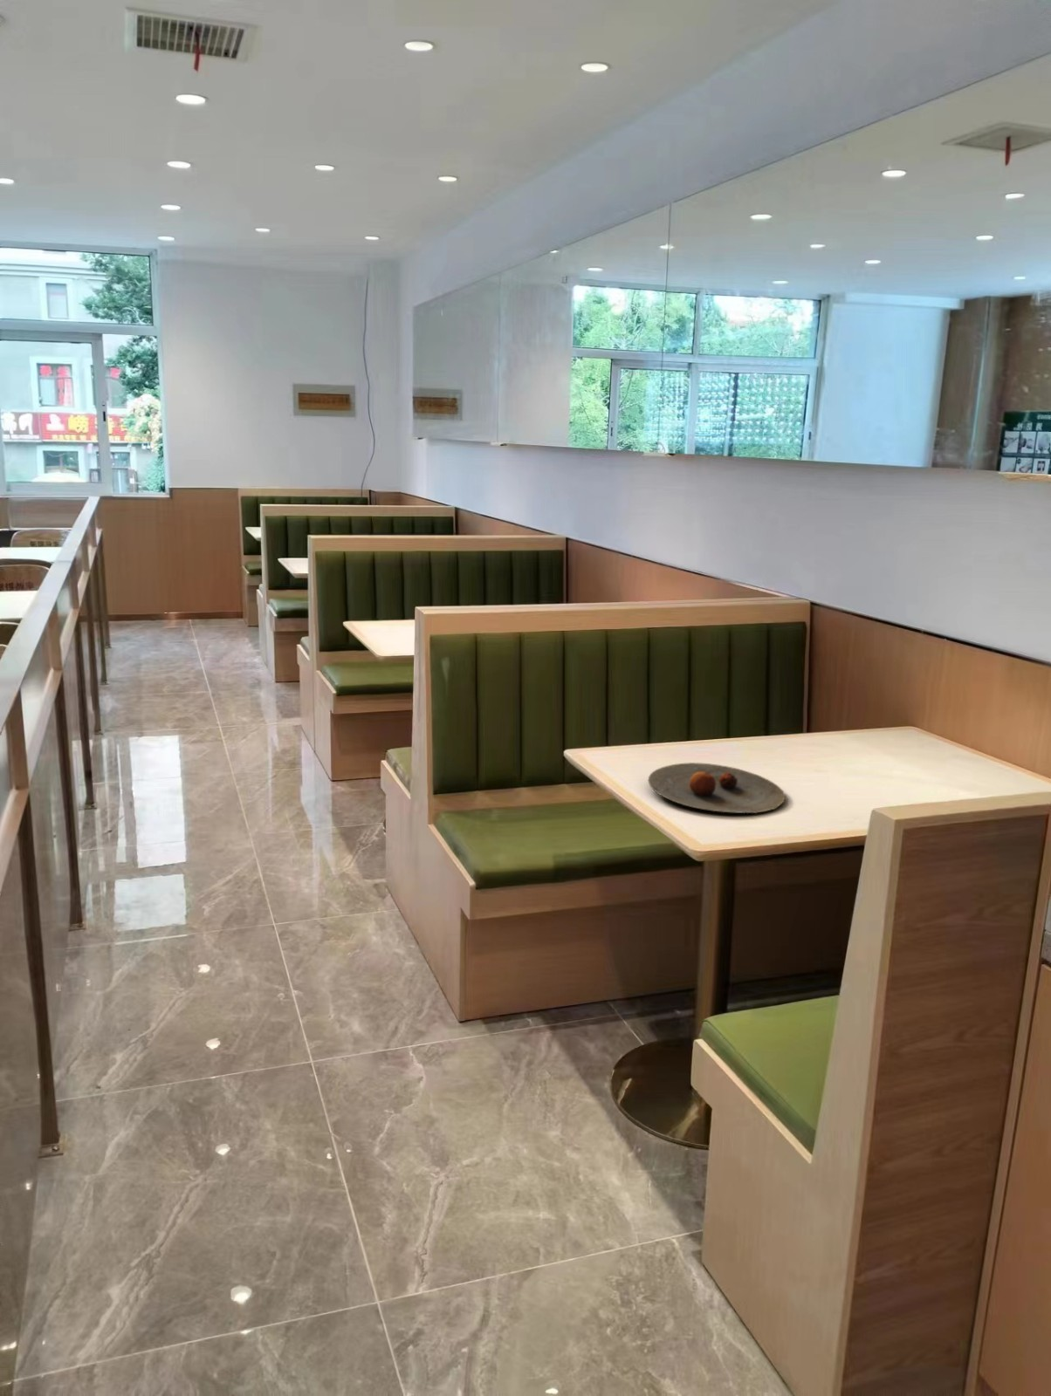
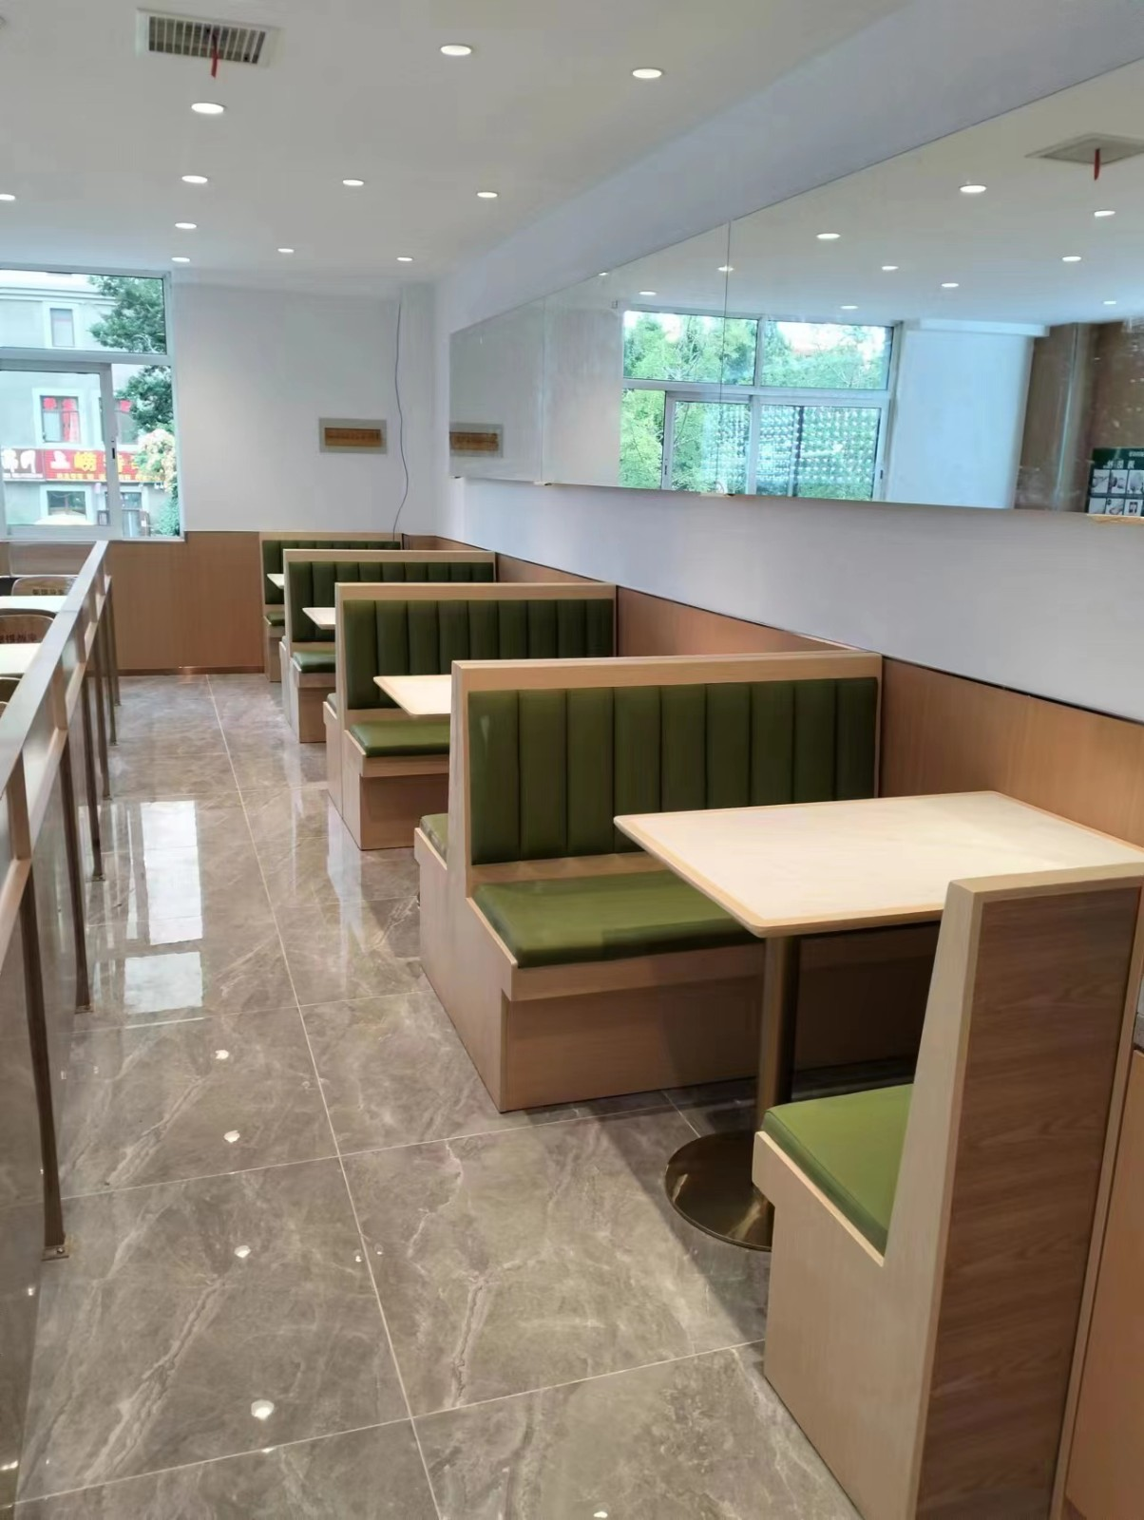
- plate (715, 781)
